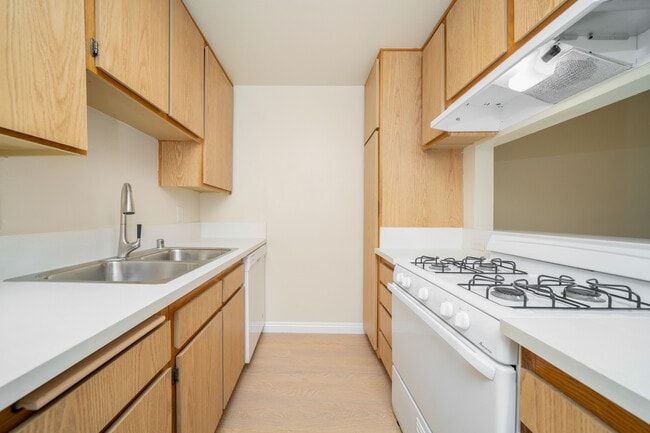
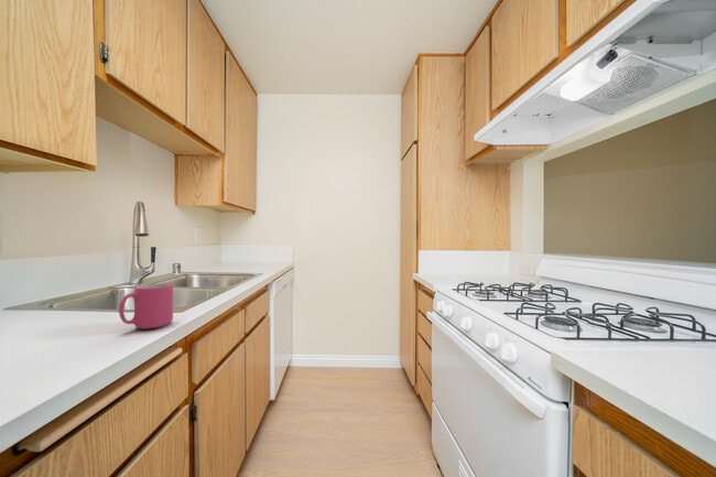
+ mug (147, 306)
